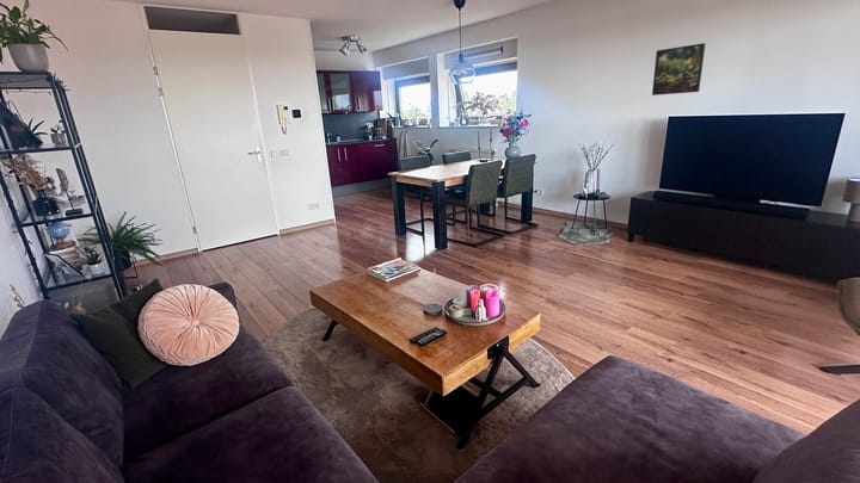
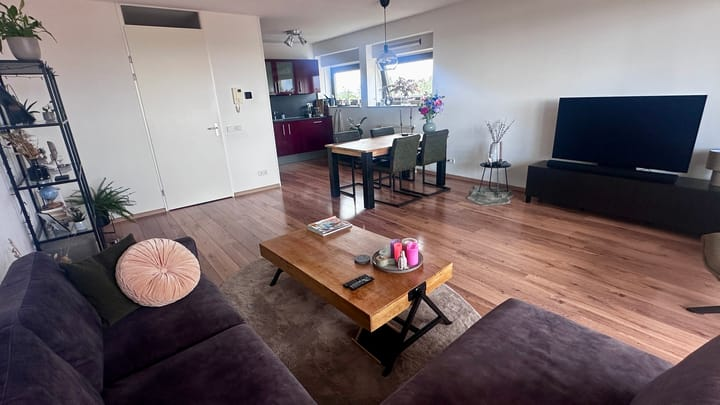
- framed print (677, 70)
